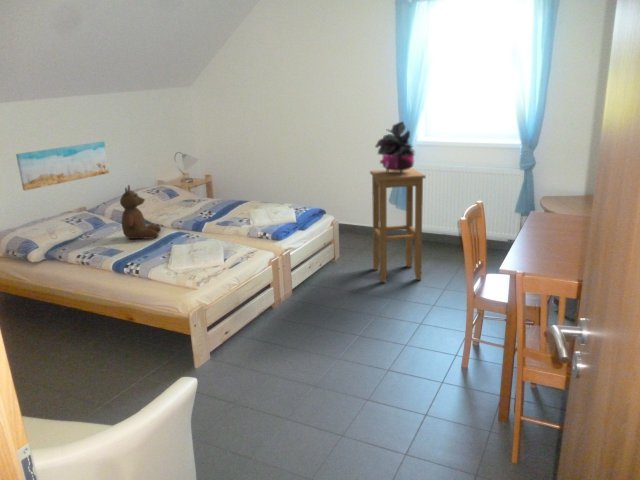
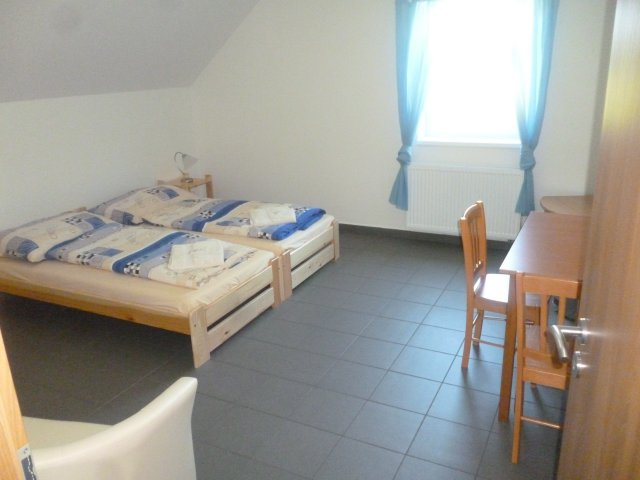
- potted plant (396, 147)
- stool (396, 226)
- teddy bear (139, 211)
- wall art (65, 164)
